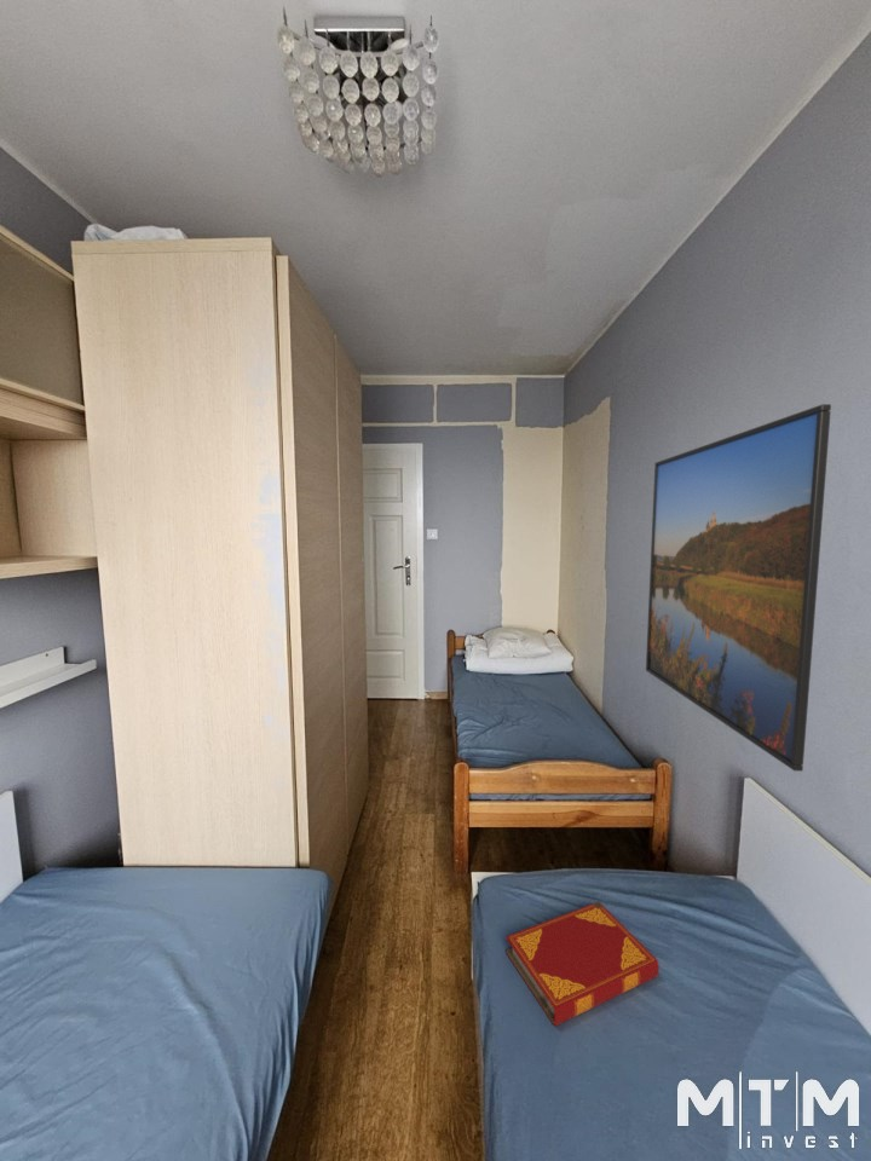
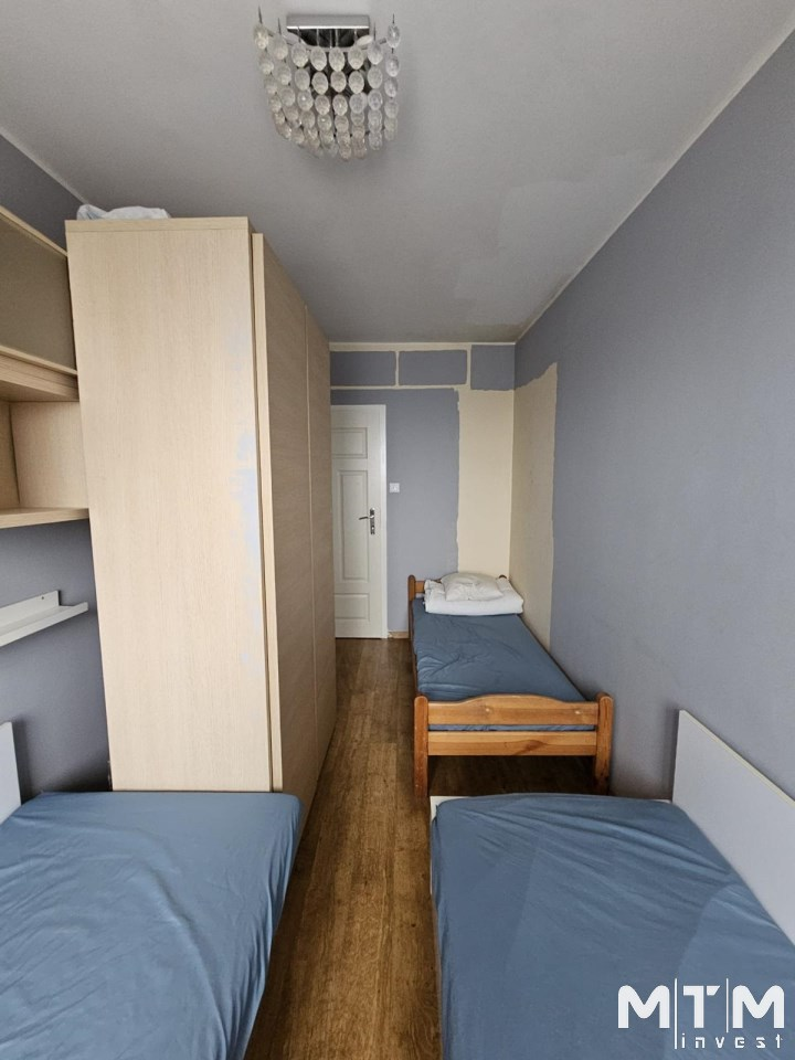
- hardback book (579, 957)
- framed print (710, 577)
